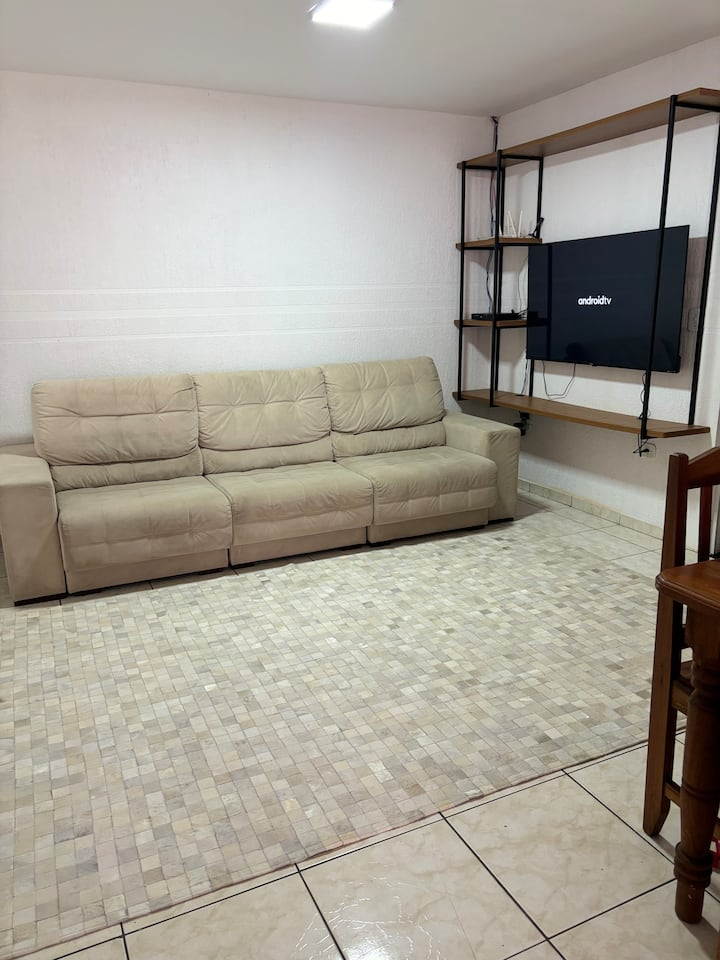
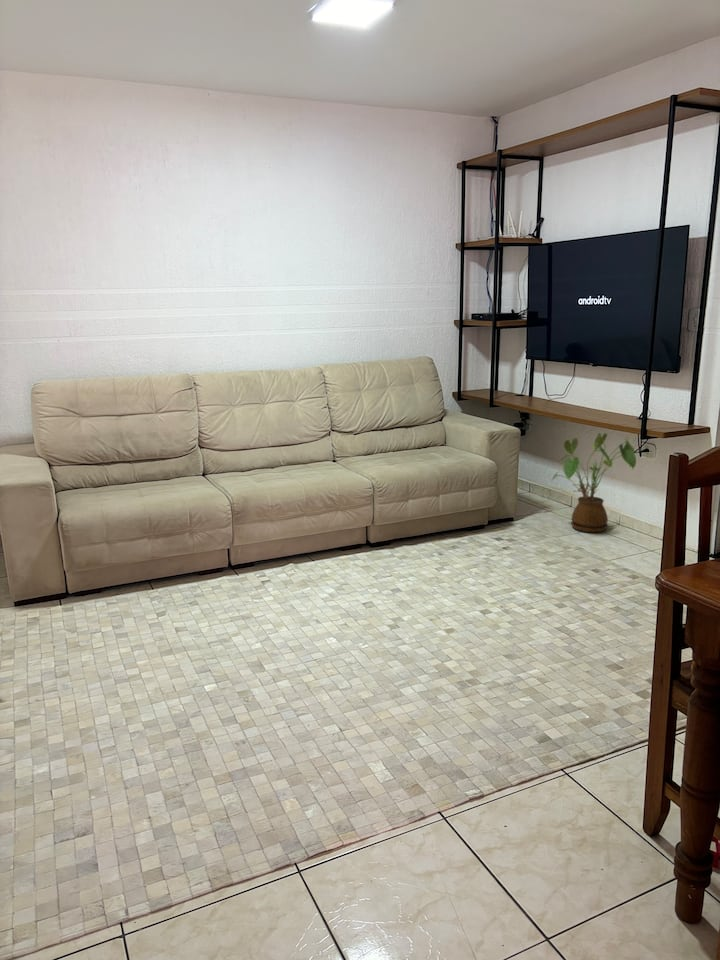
+ house plant (592, 483)
